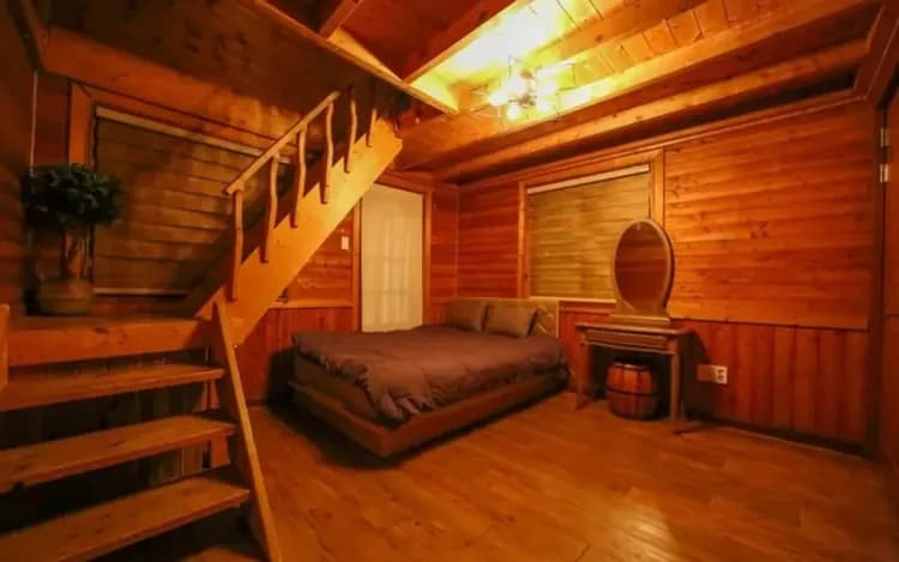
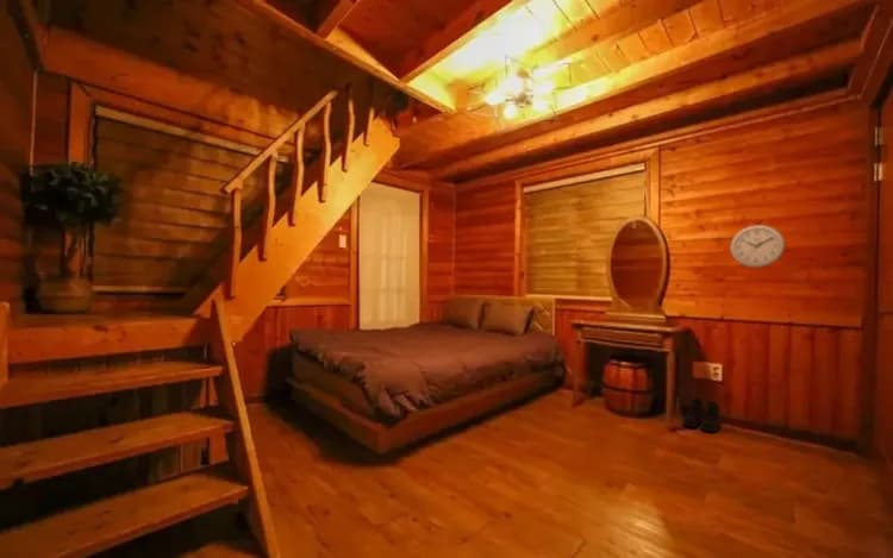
+ boots (700, 413)
+ wall clock (756, 246)
